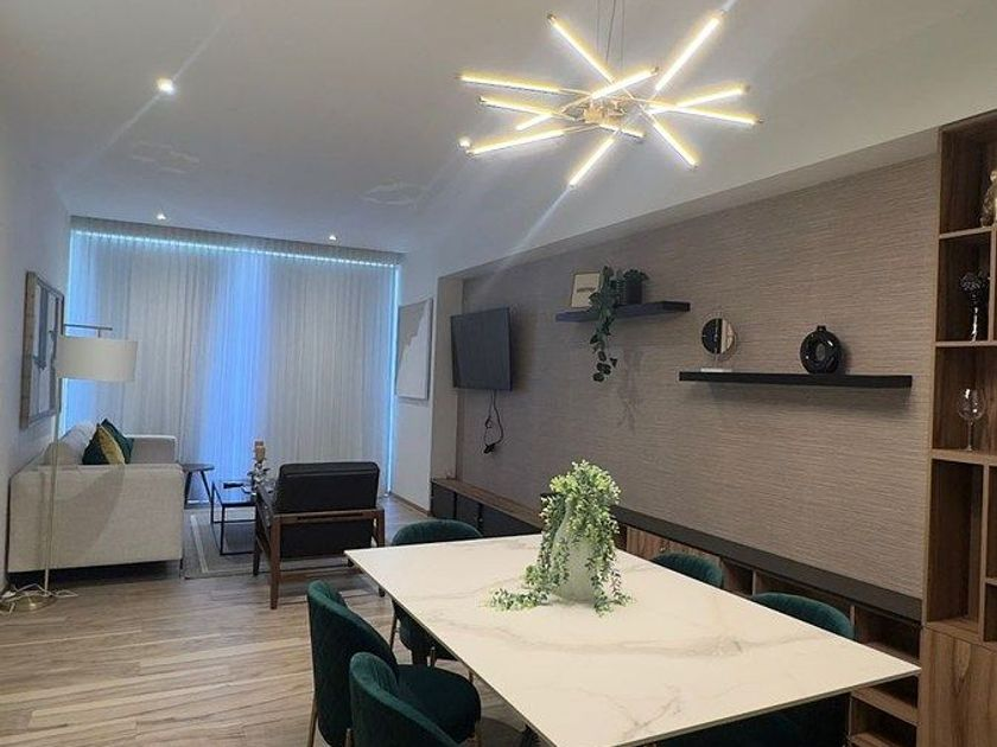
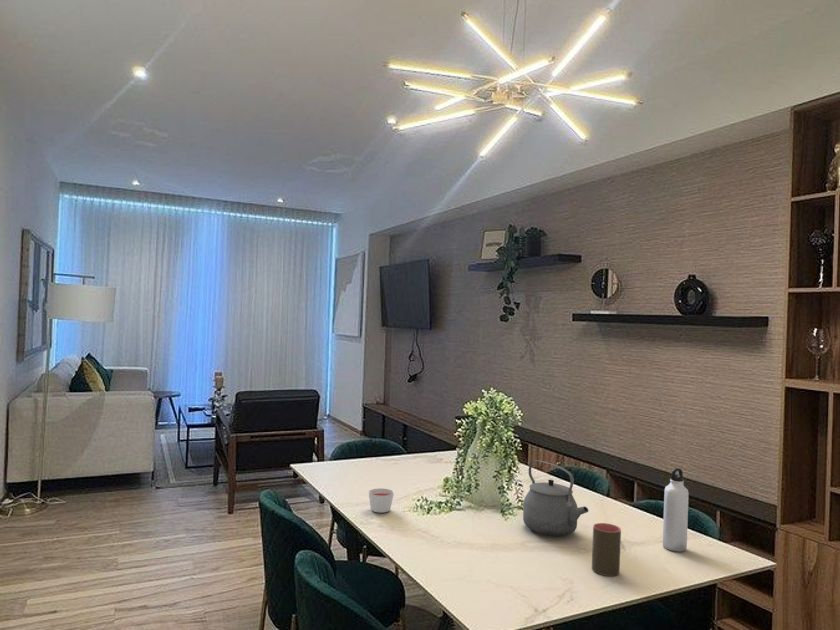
+ water bottle (675, 508)
+ cup (606, 549)
+ tea kettle (556, 499)
+ candle (380, 500)
